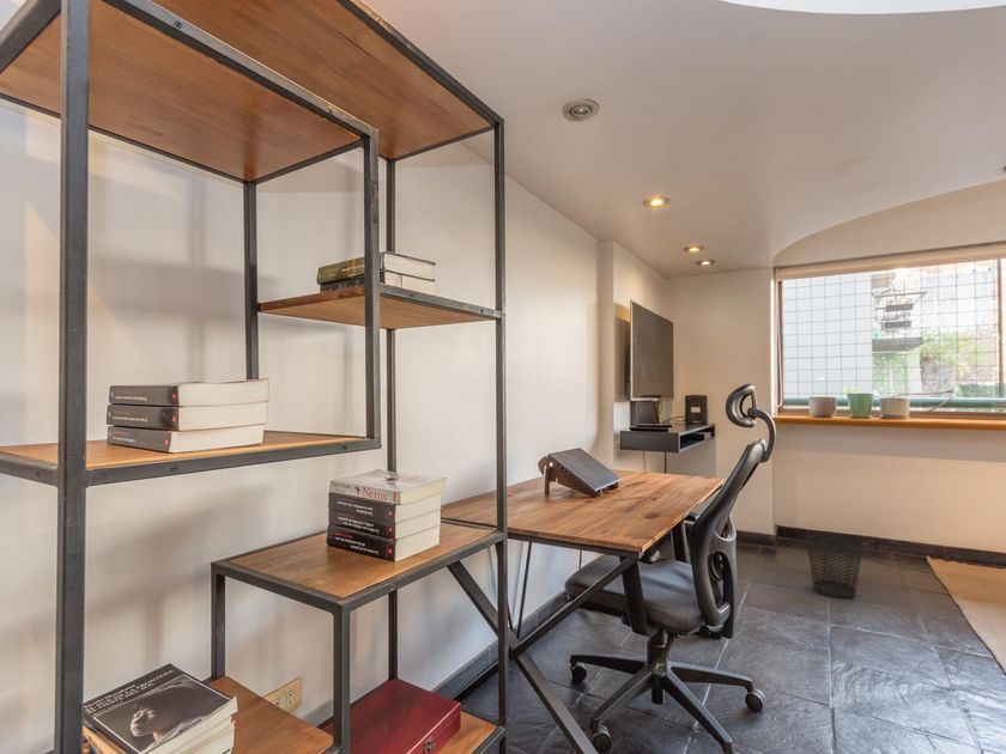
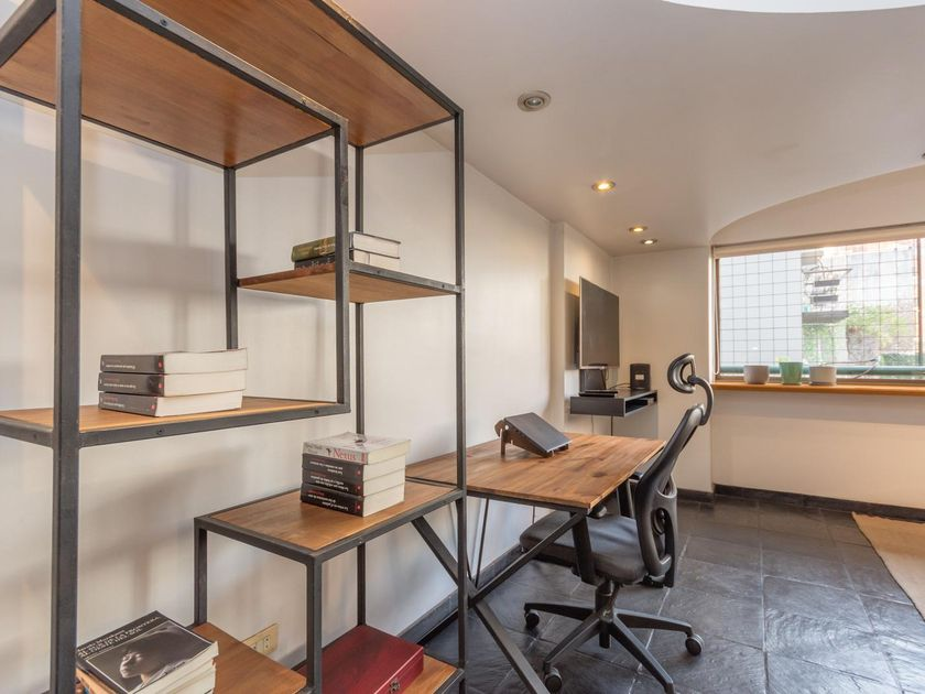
- wastebasket (834, 566)
